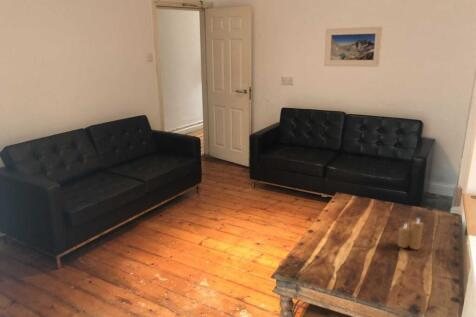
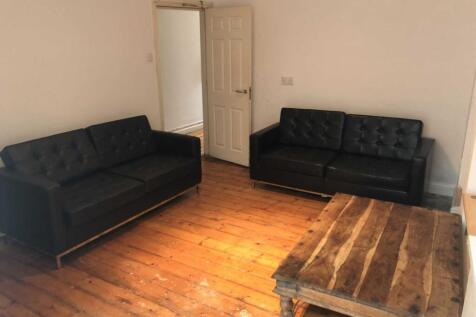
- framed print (352, 47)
- candle (409, 232)
